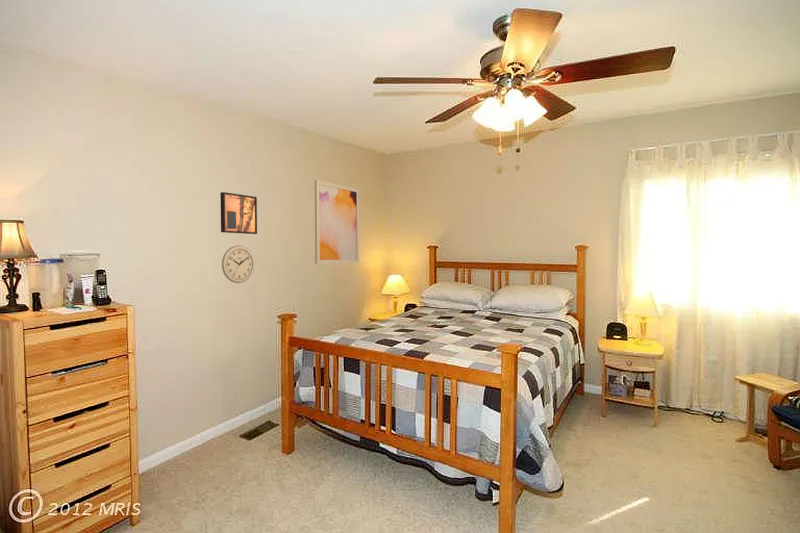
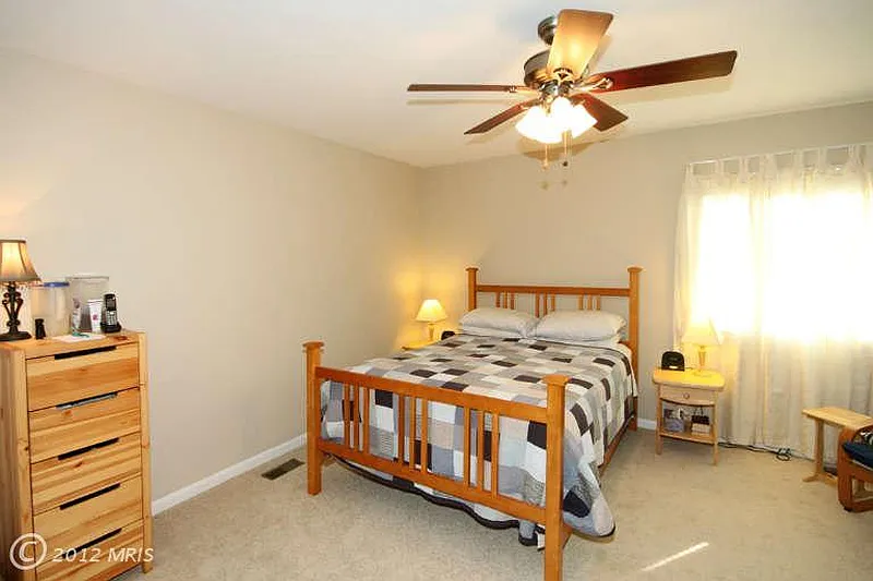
- wall art (239, 213)
- wall art (338, 224)
- wall clock (239, 264)
